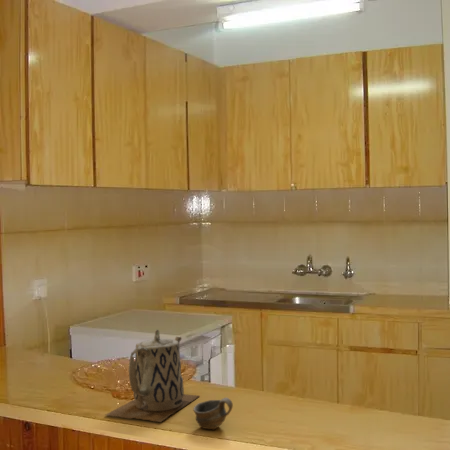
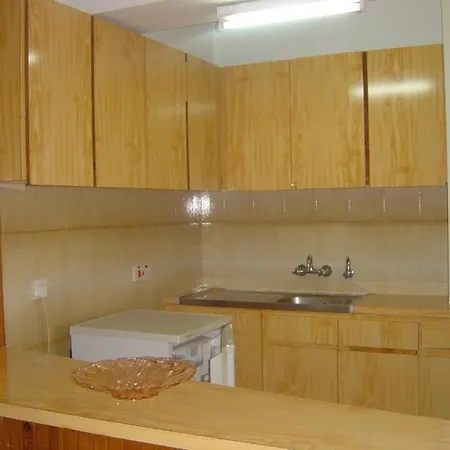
- cup (211, 412)
- teapot (153, 367)
